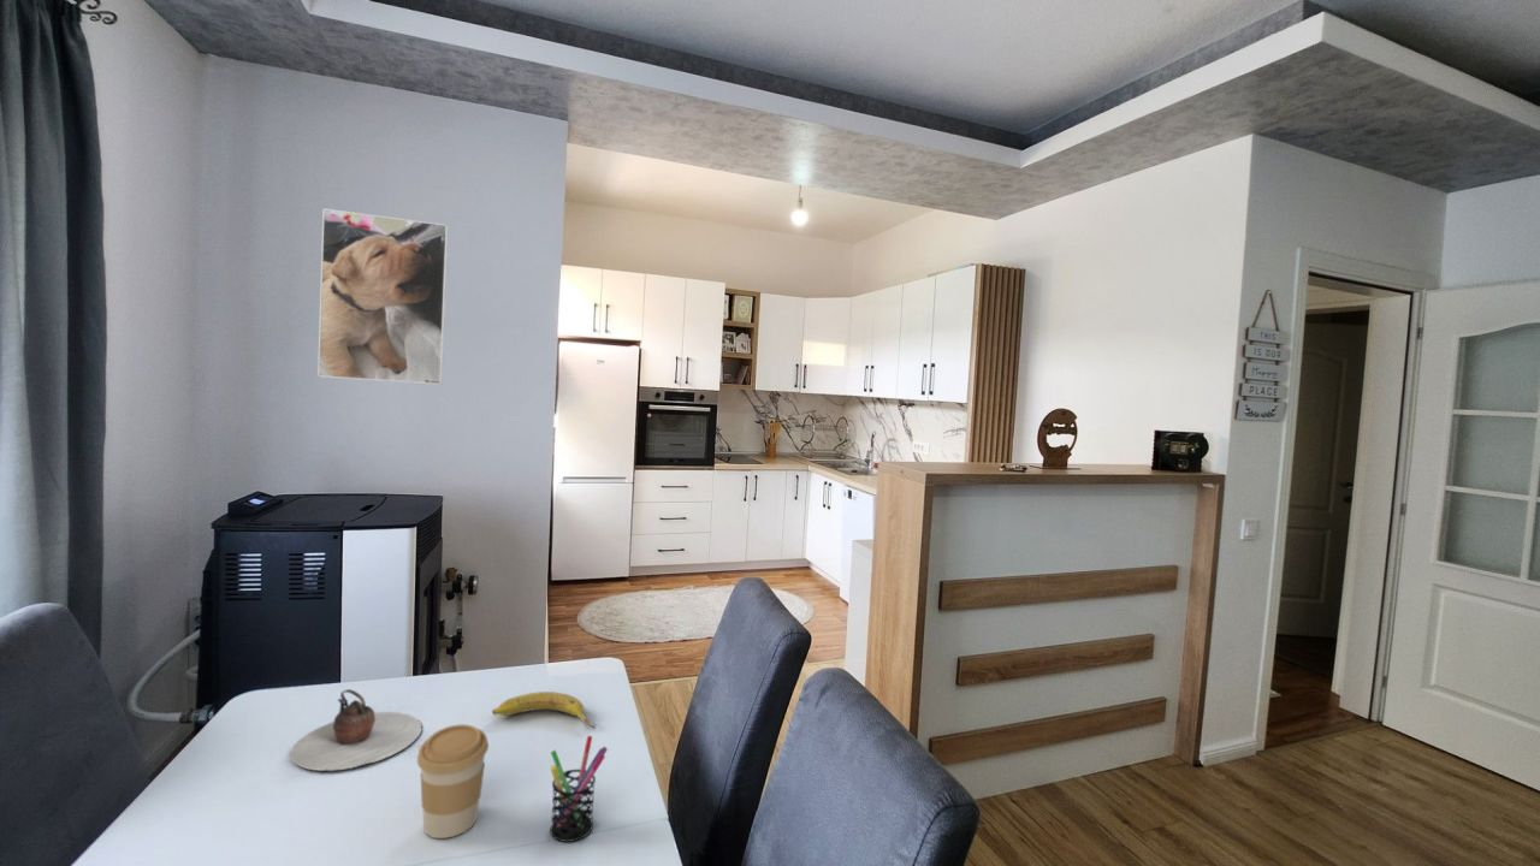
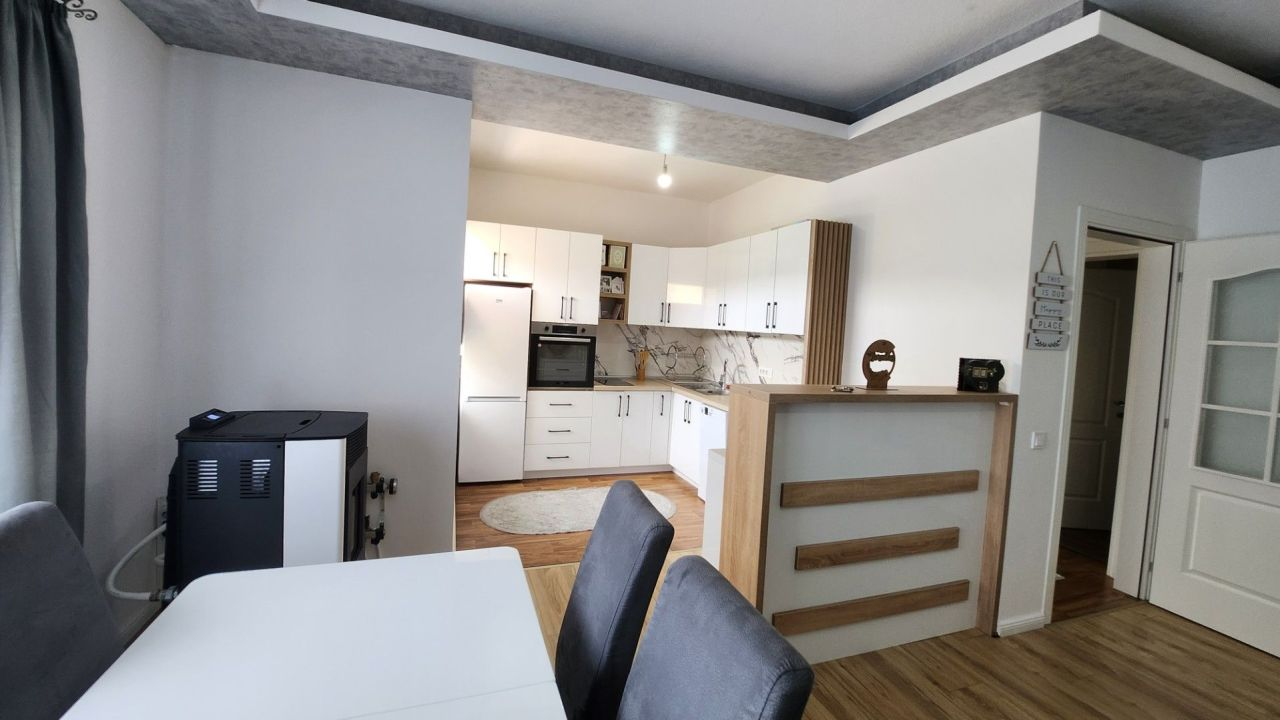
- fruit (546, 707)
- pen holder (571, 785)
- coffee cup (452, 778)
- teapot (360, 714)
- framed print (384, 299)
